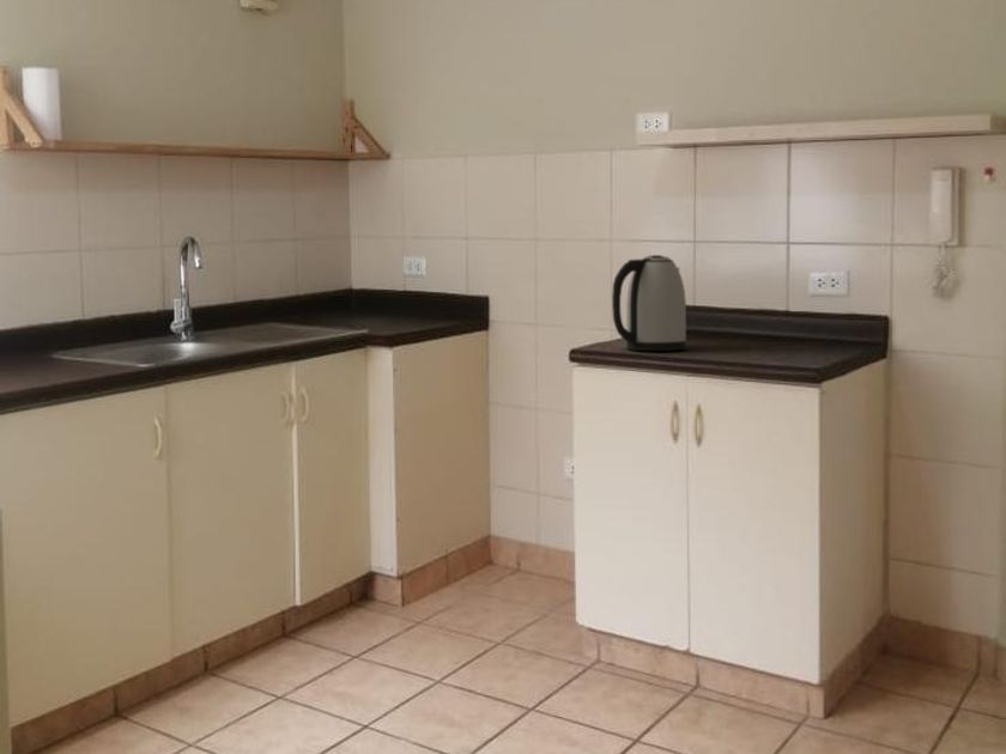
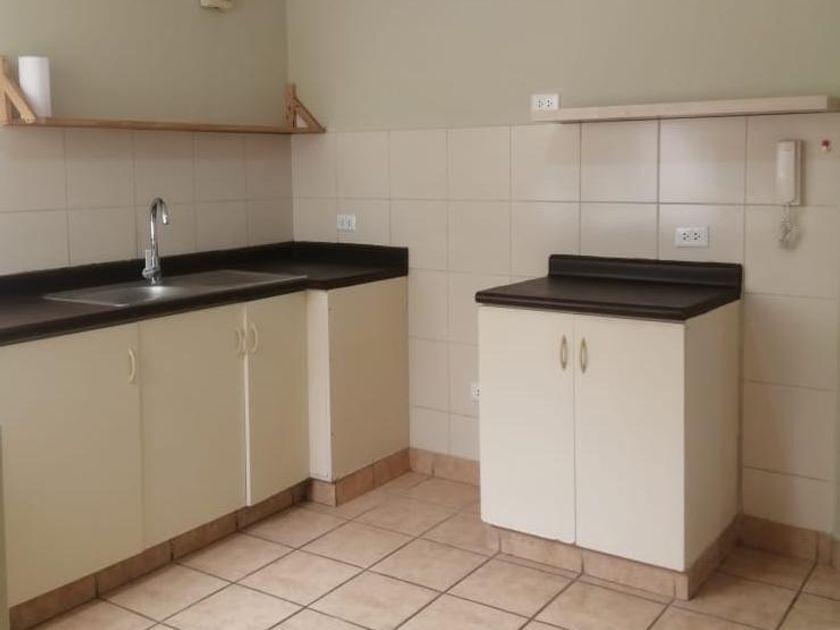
- kettle (647, 302)
